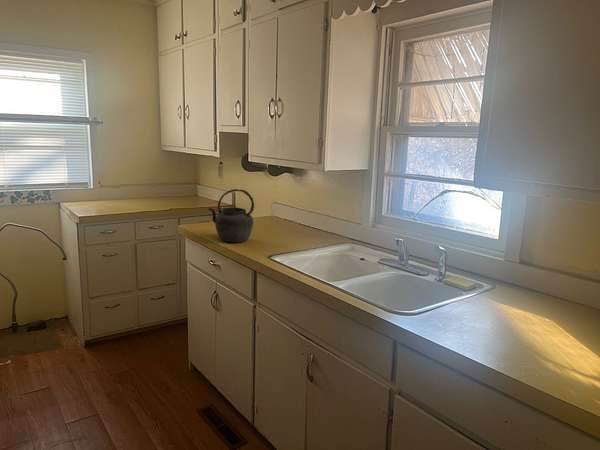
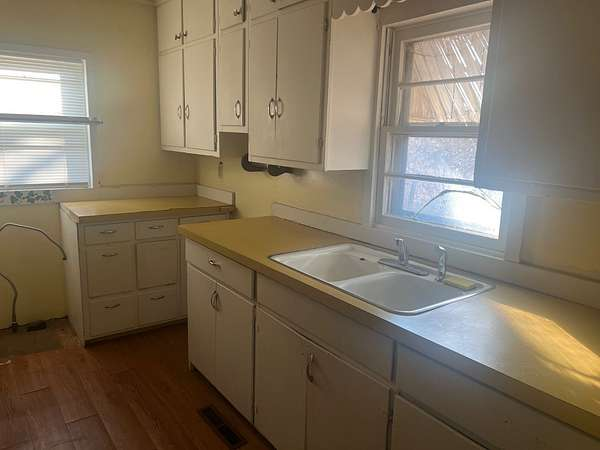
- kettle (230, 214)
